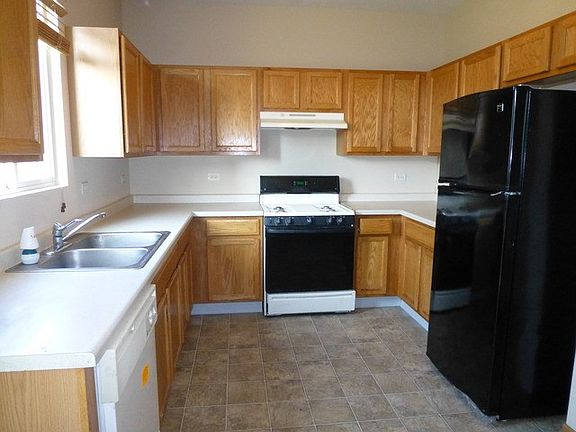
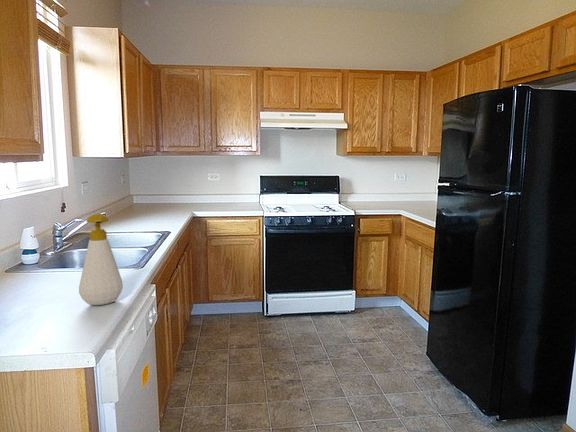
+ soap bottle (99, 259)
